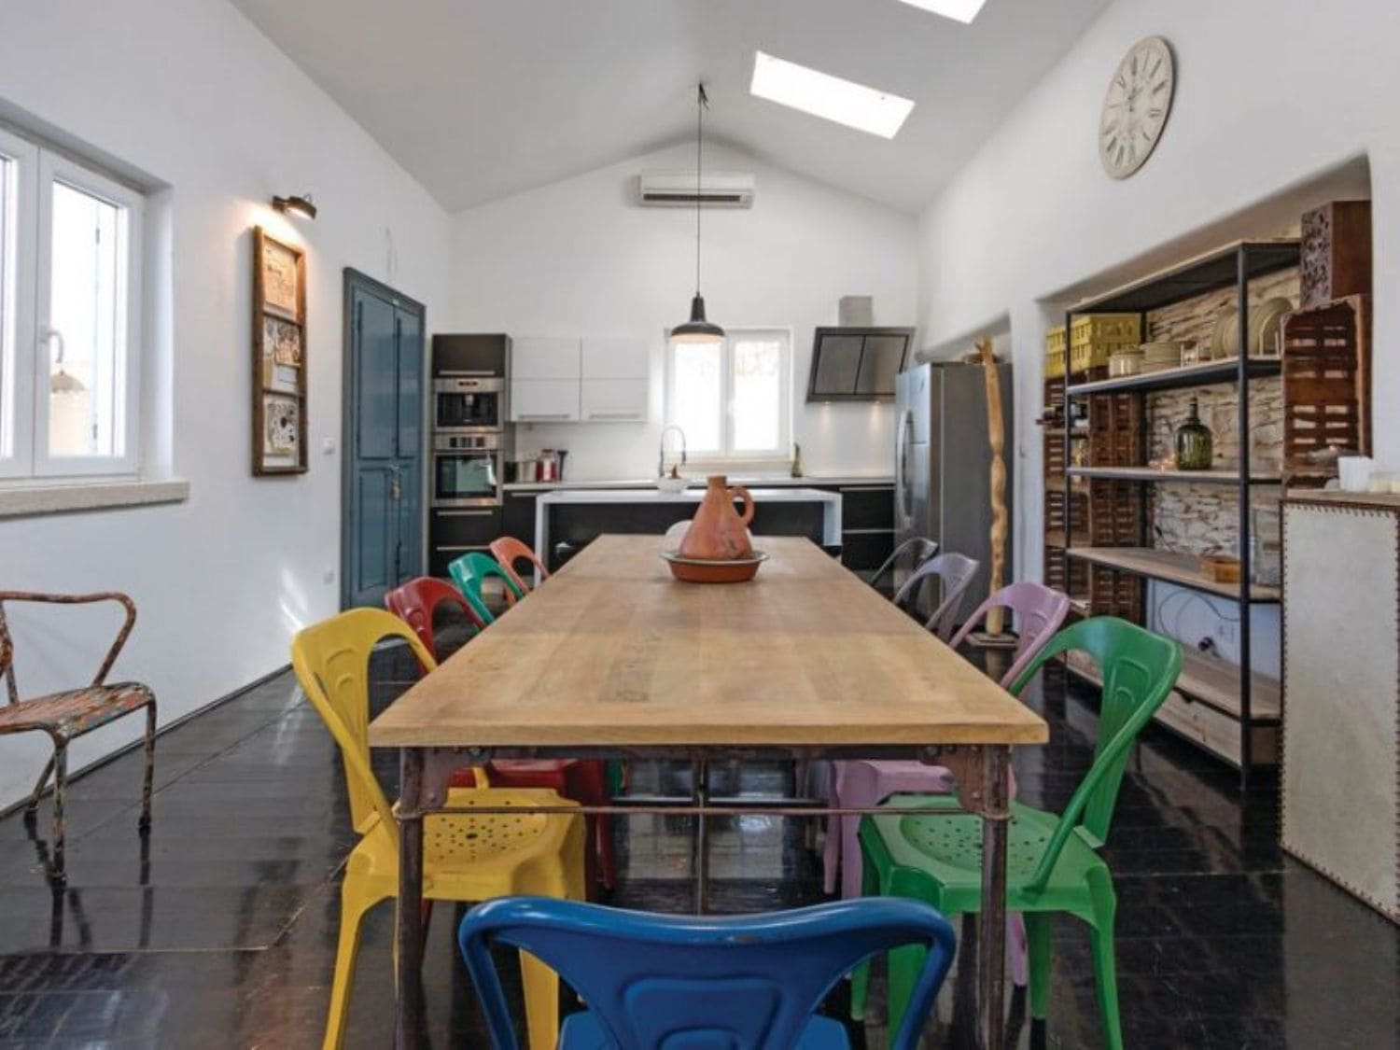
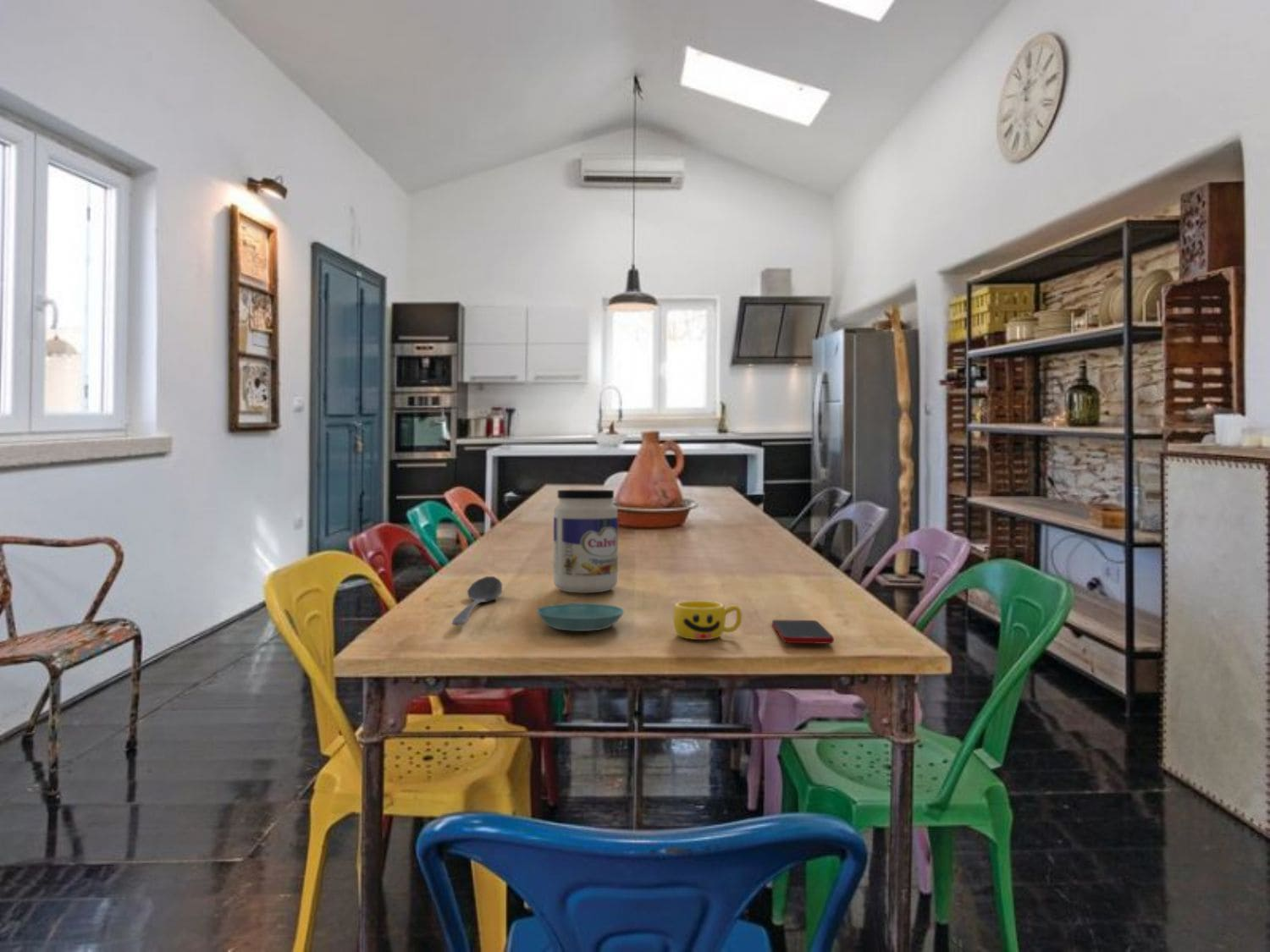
+ cell phone (801, 631)
+ cup (707, 619)
+ saucer (580, 617)
+ jar (585, 539)
+ stirrer (475, 598)
